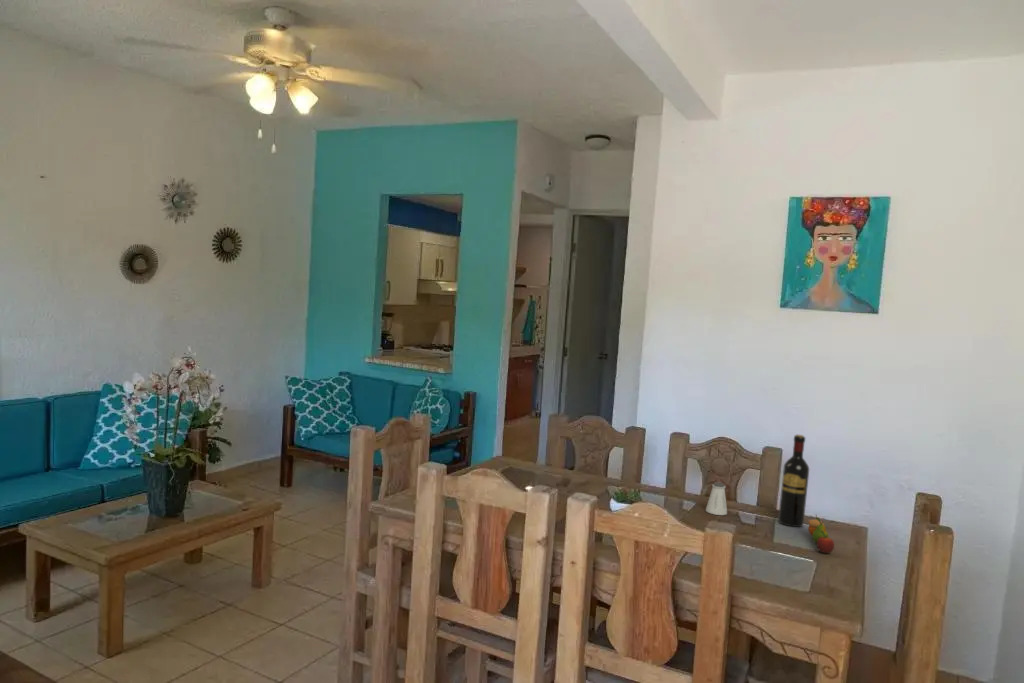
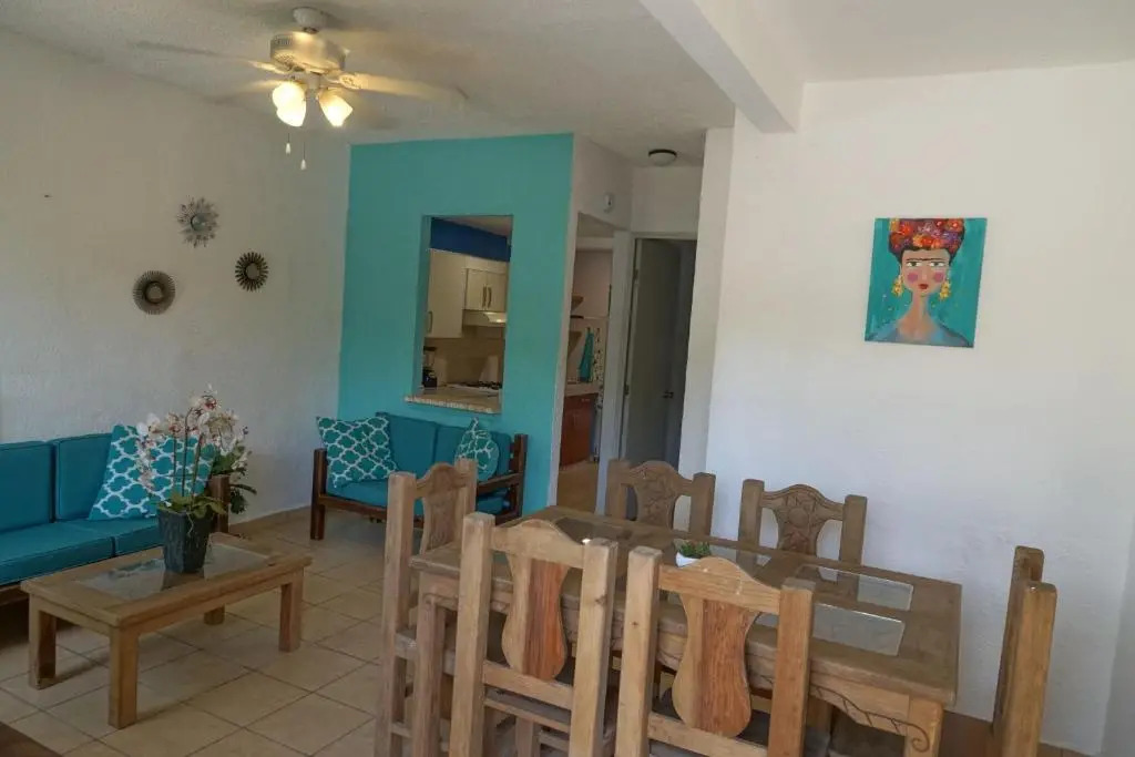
- saltshaker (717, 497)
- fruit (820, 531)
- wine bottle (795, 479)
